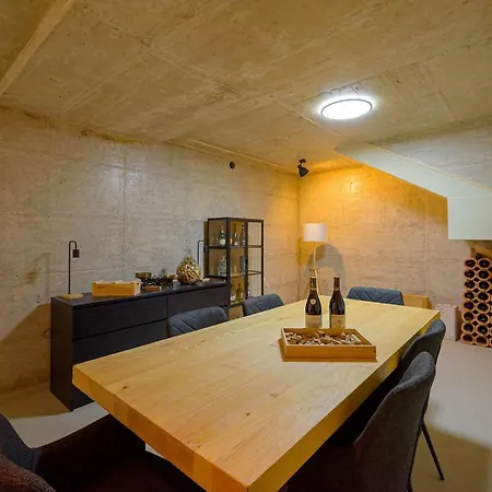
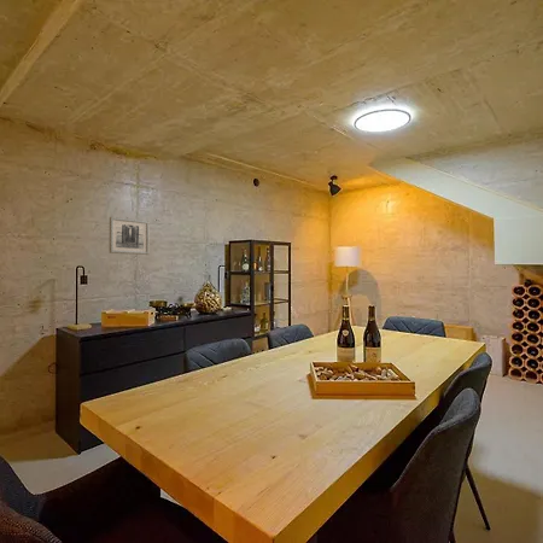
+ wall art (129, 237)
